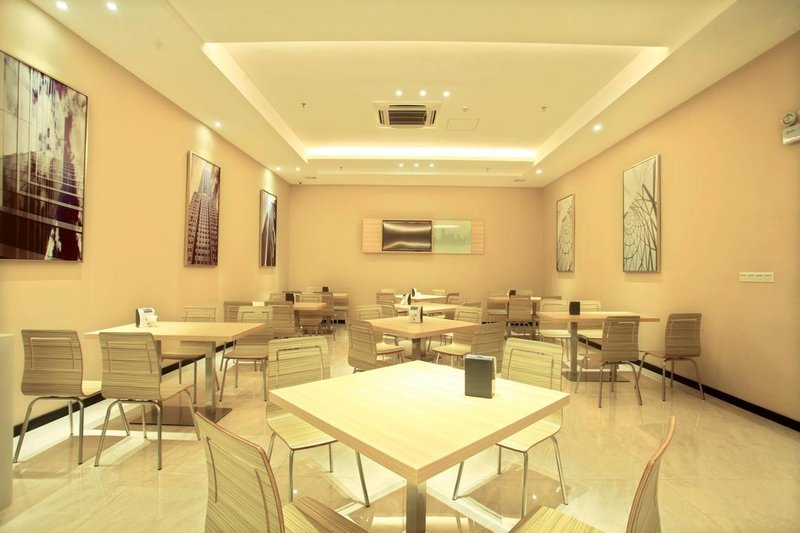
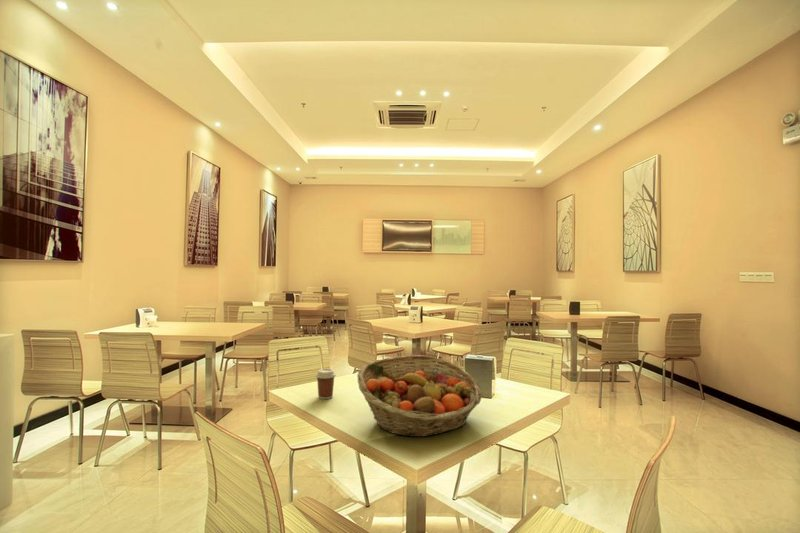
+ fruit basket (419, 392)
+ coffee cup (325, 383)
